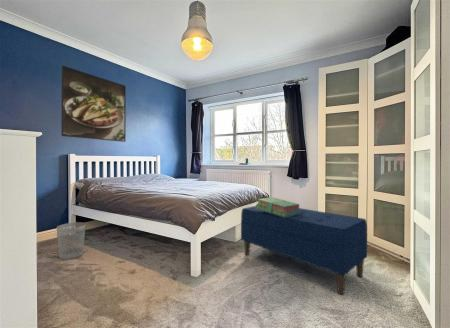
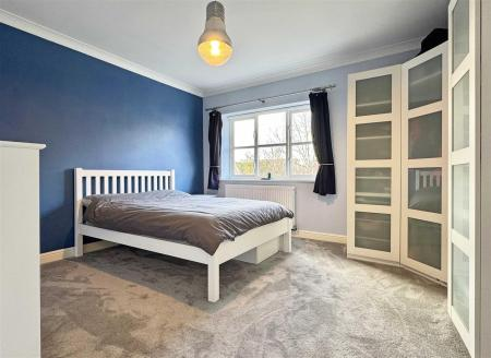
- wastebasket (71, 240)
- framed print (97, 108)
- stack of books (277, 207)
- bench (297, 238)
